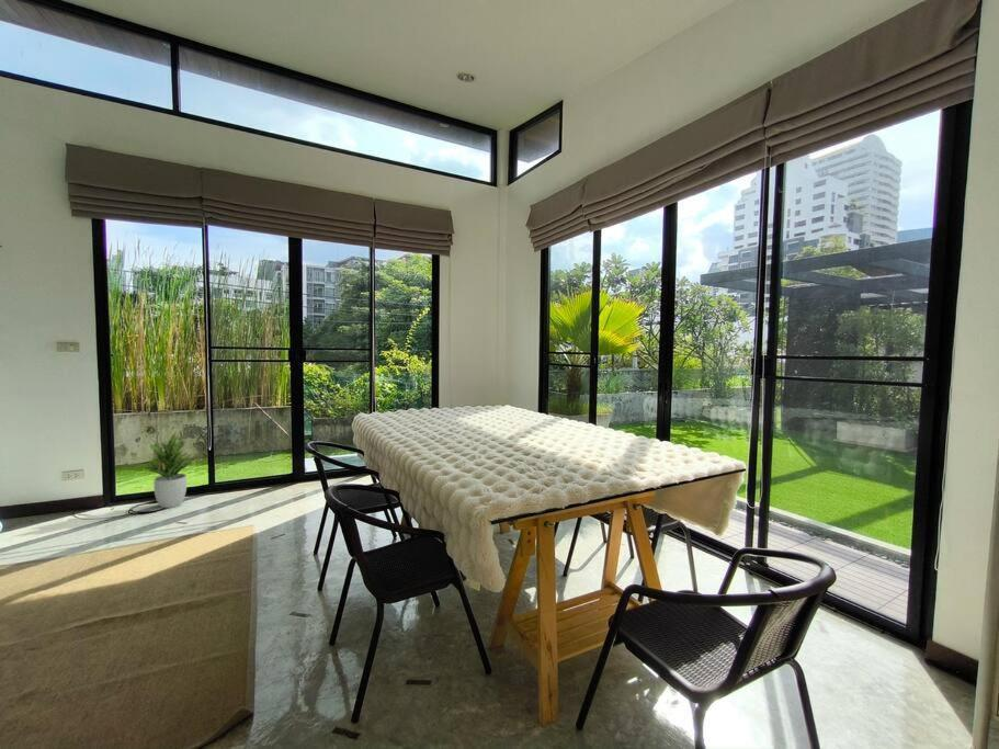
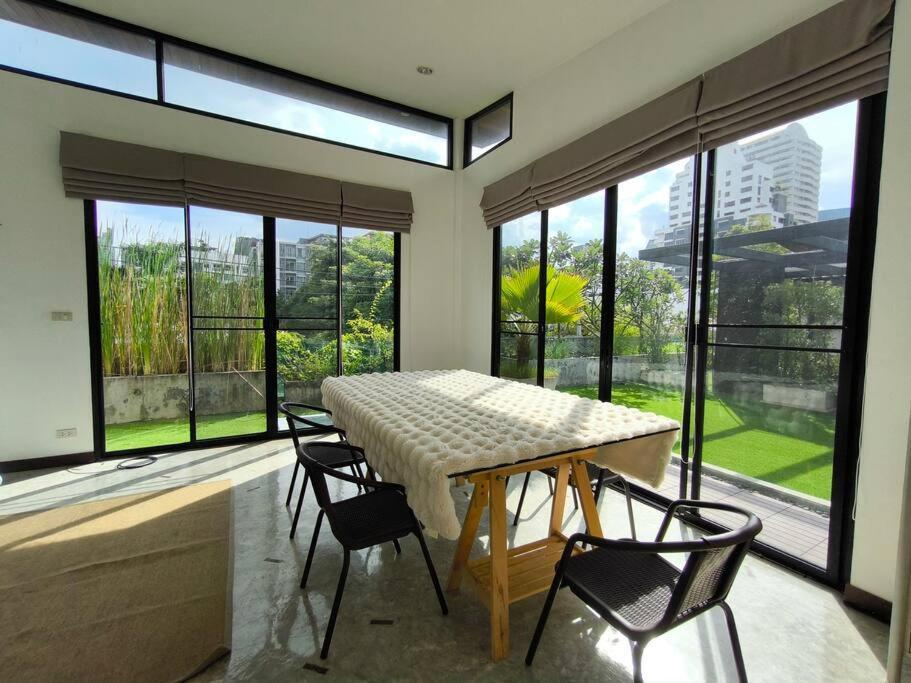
- potted plant (168, 468)
